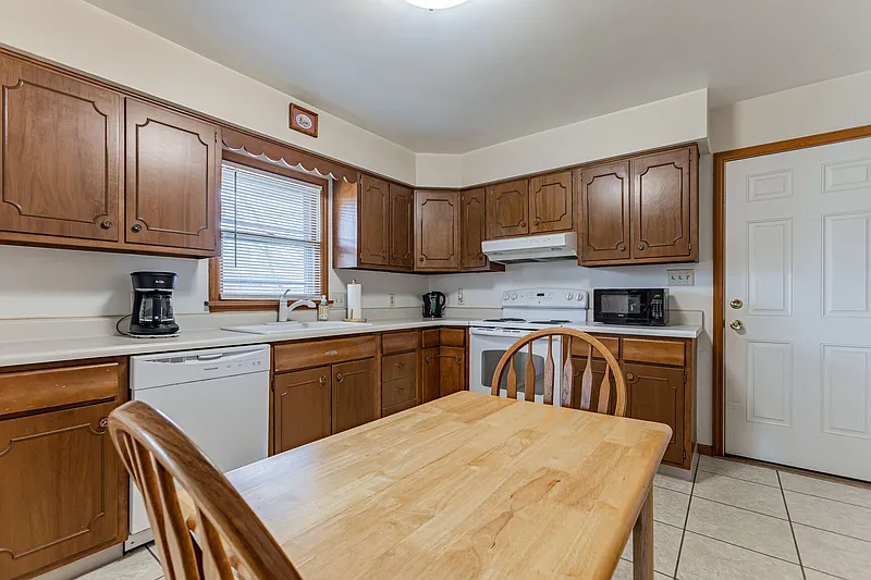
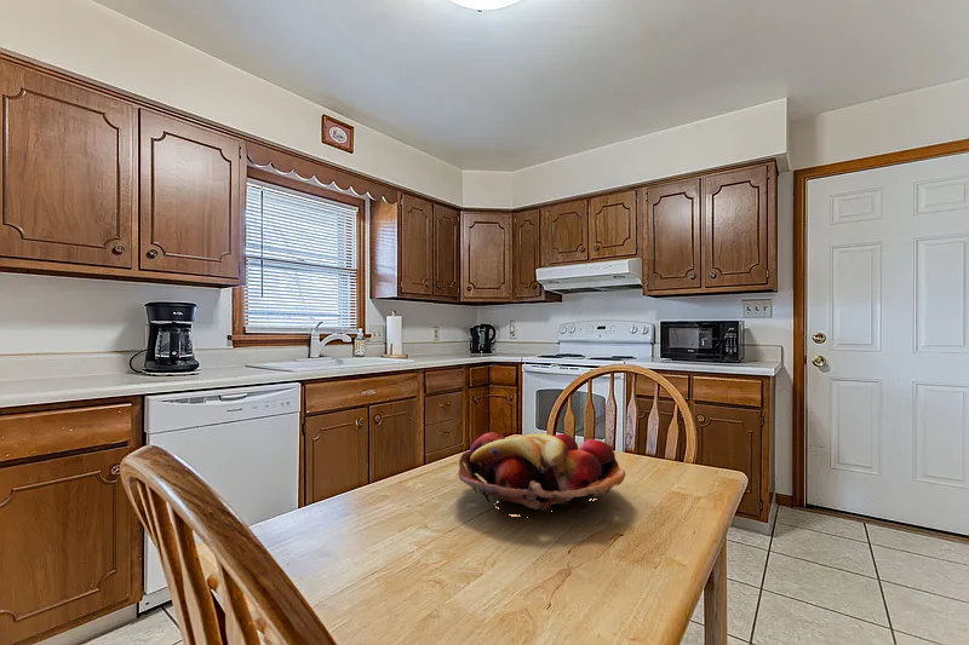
+ fruit basket (540, 465)
